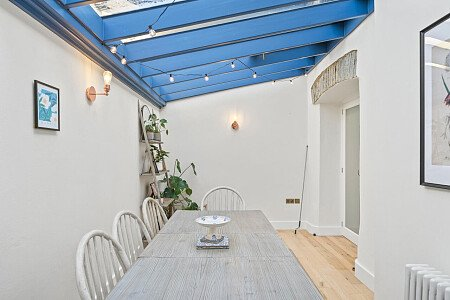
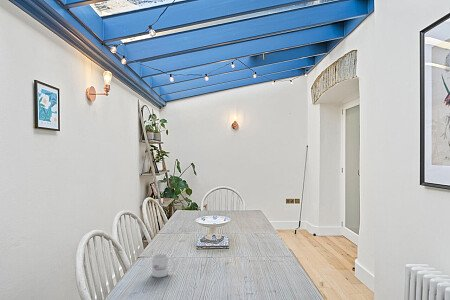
+ mug (163, 265)
